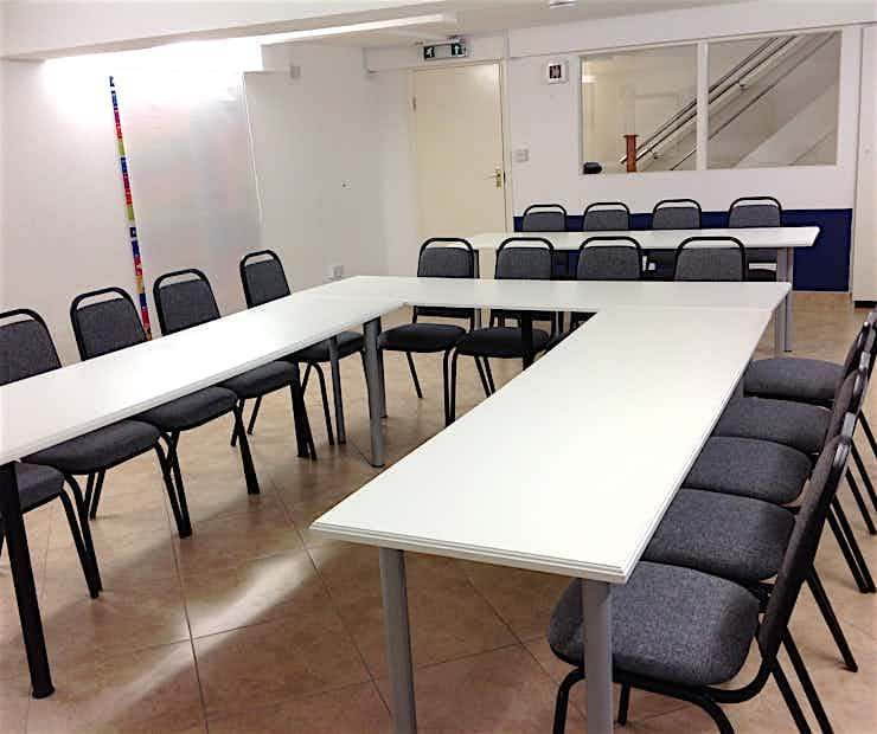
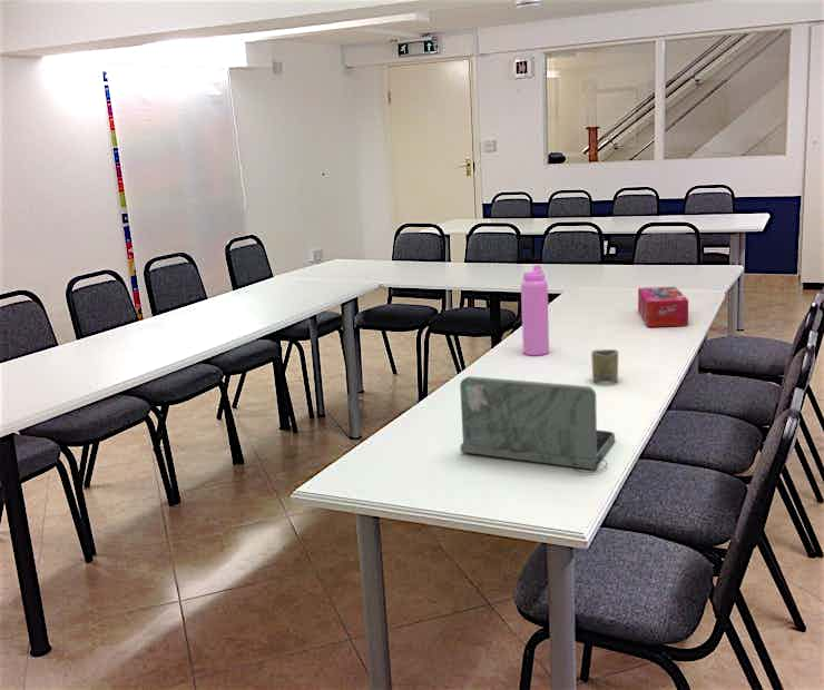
+ water bottle (534, 309)
+ tissue box (661, 306)
+ laptop (540, 412)
+ cup (605, 365)
